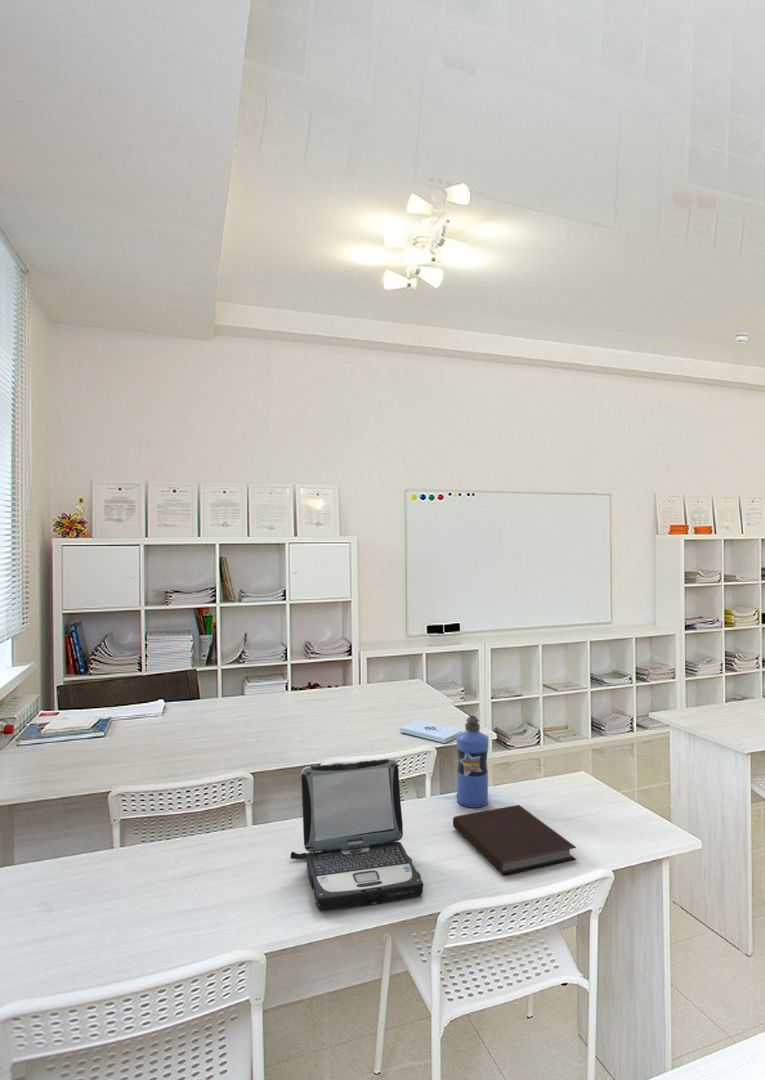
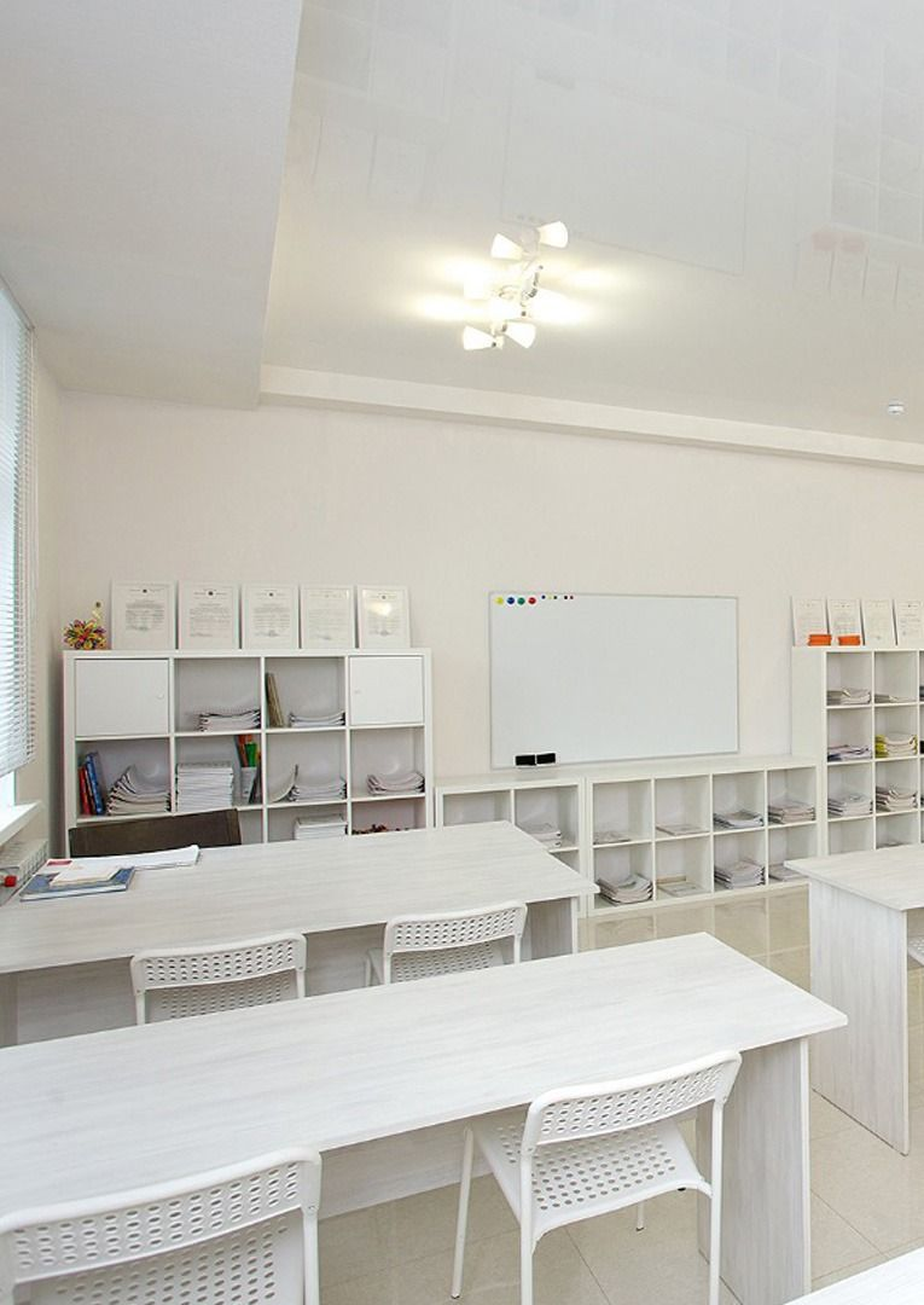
- laptop (357, 826)
- water bottle (472, 758)
- notebook (511, 837)
- notepad (431, 731)
